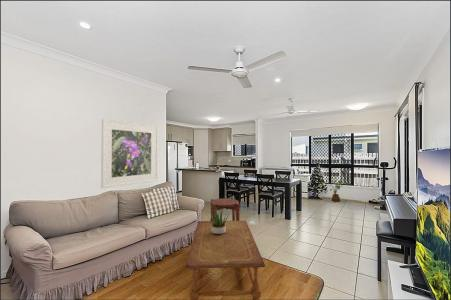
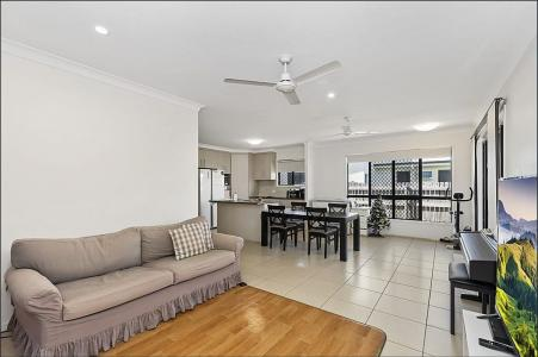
- house plant (336, 190)
- potted plant (218, 220)
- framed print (132, 153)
- side table (232, 219)
- coffee table (223, 253)
